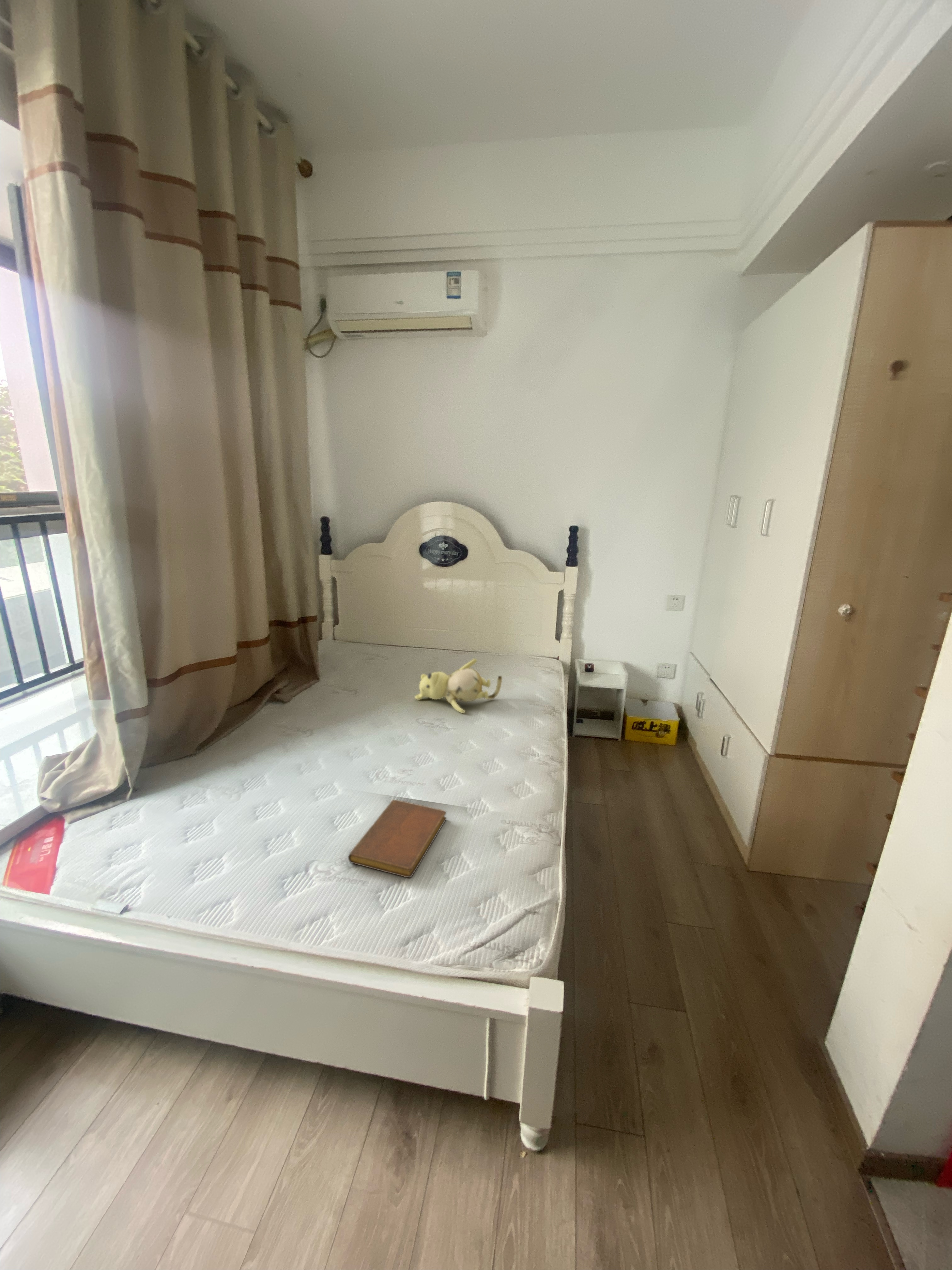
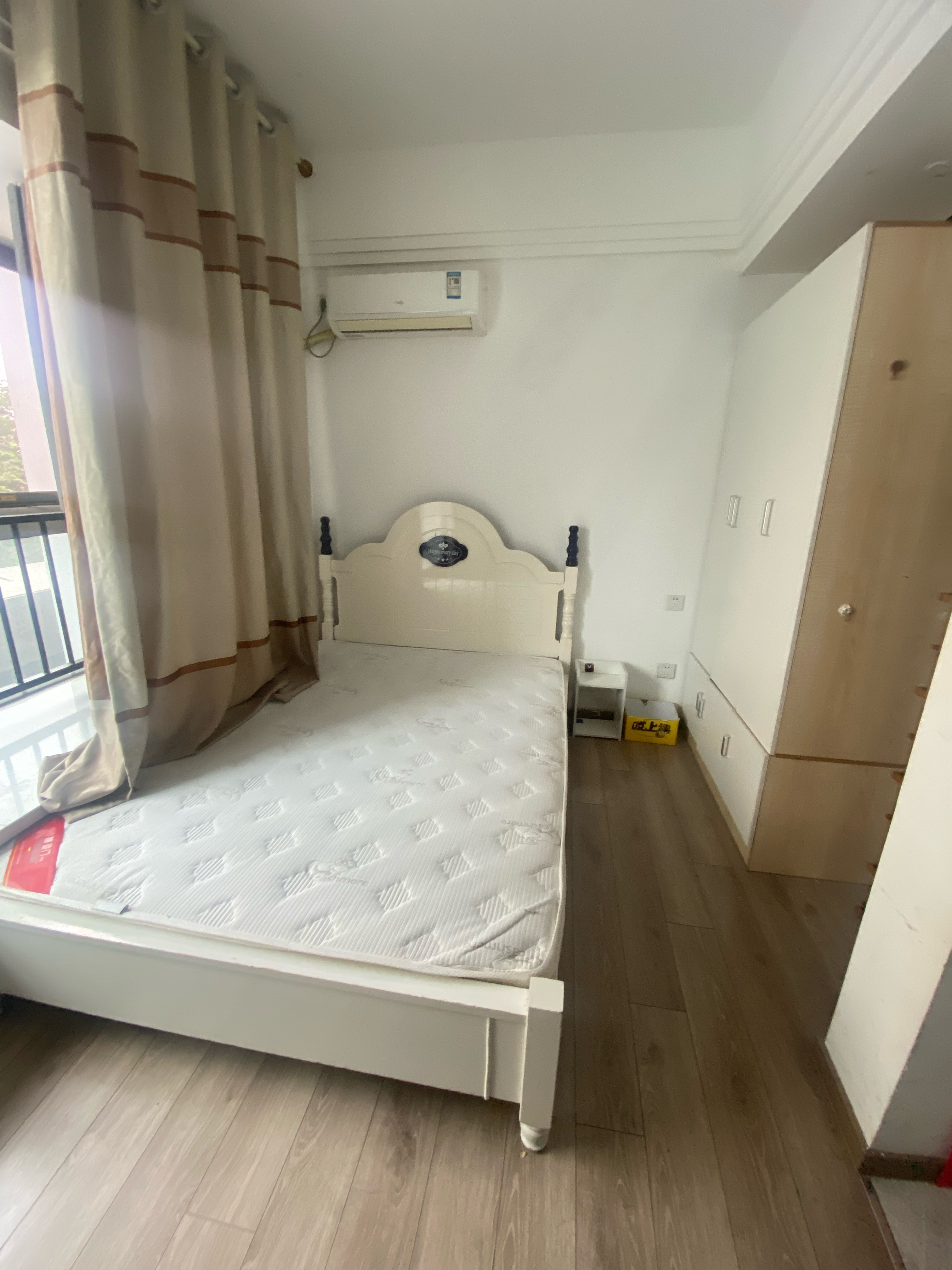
- notebook (400, 835)
- teddy bear (456, 682)
